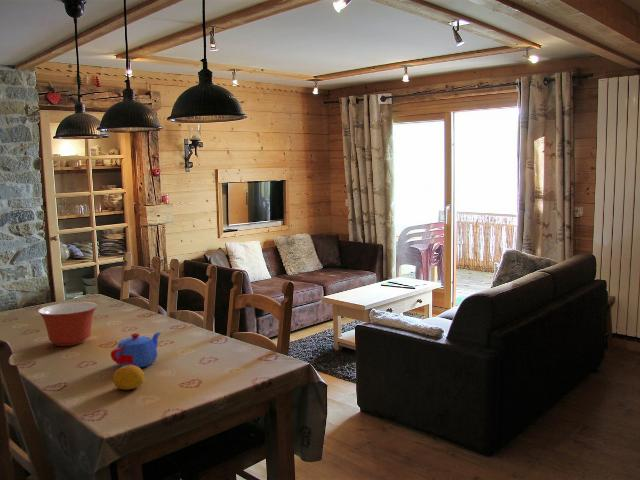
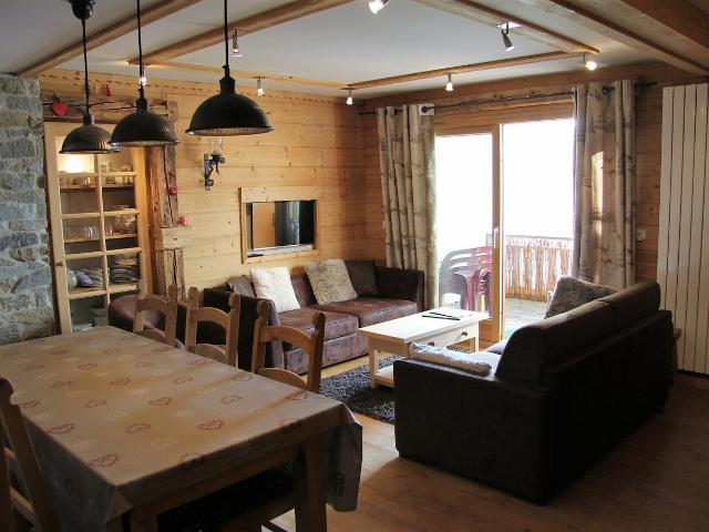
- fruit (128, 377)
- teapot (137, 348)
- mixing bowl (69, 325)
